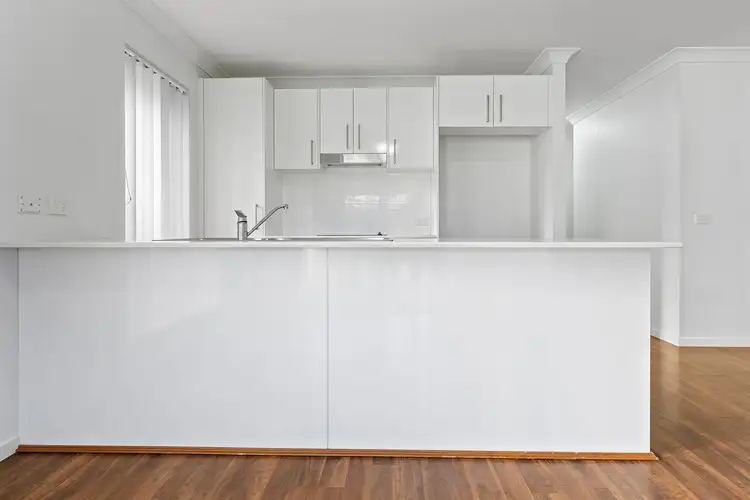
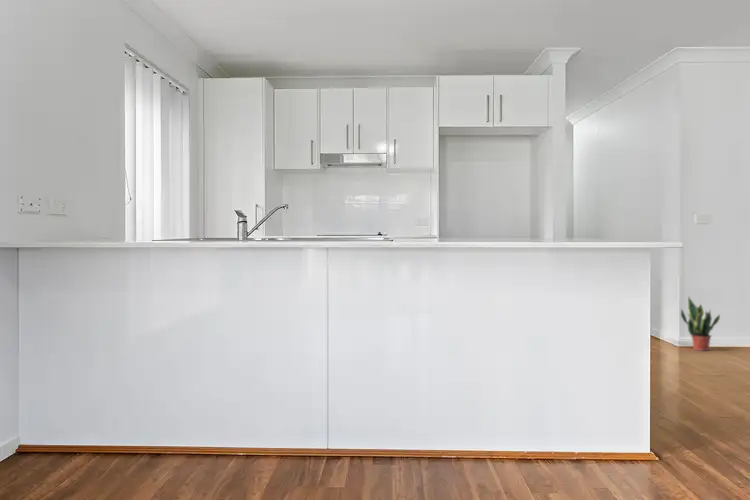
+ potted plant (703, 323)
